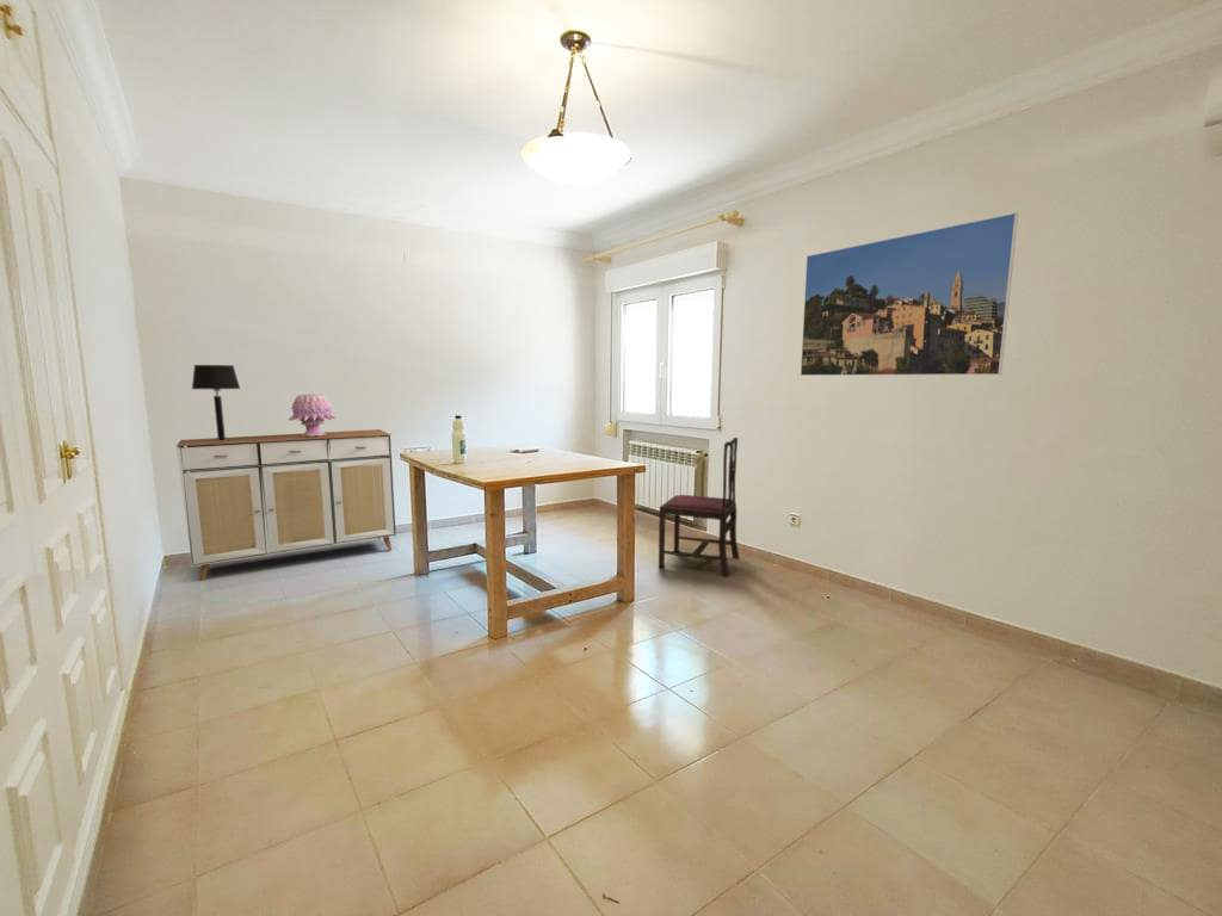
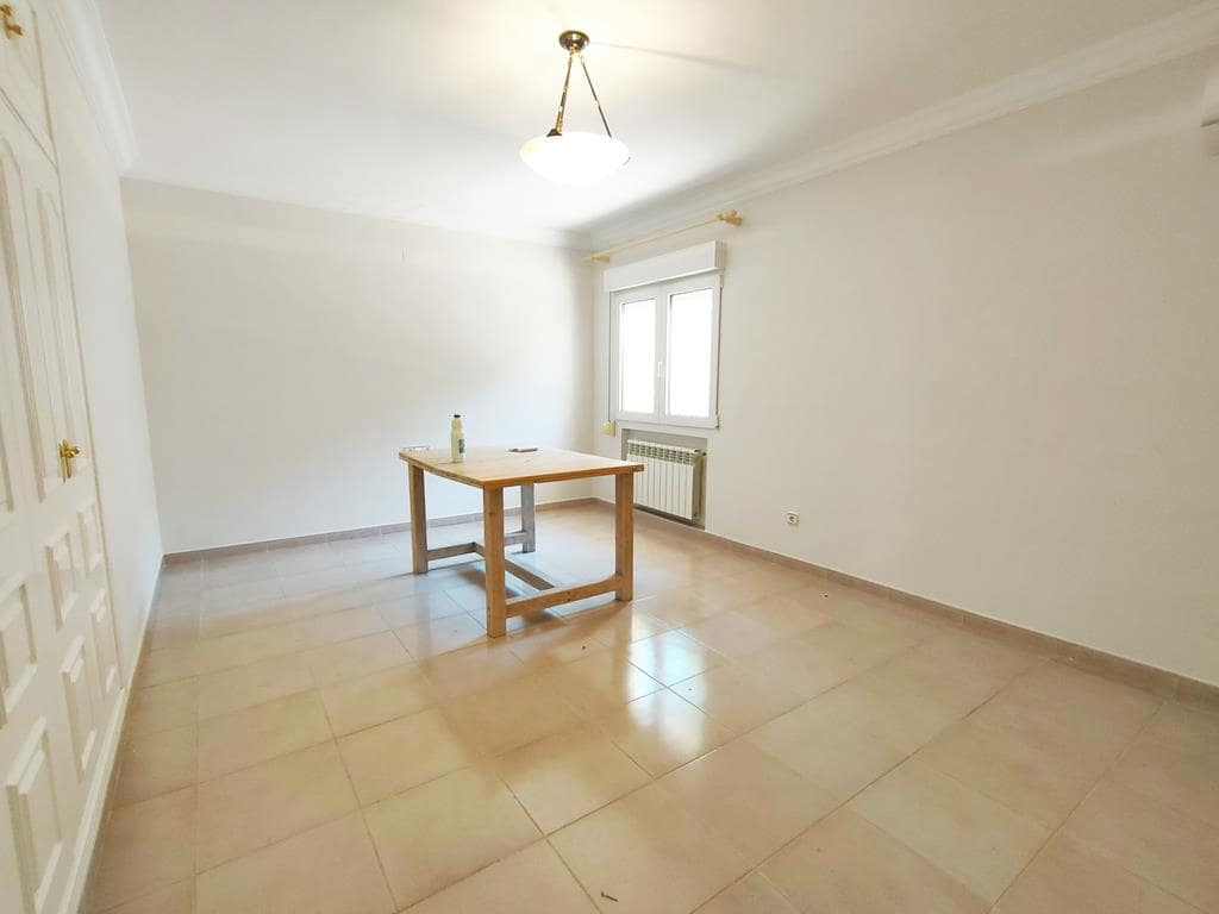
- dining chair (701, 501)
- table lamp (217, 402)
- sideboard (296, 497)
- decorative vase (311, 415)
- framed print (891, 308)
